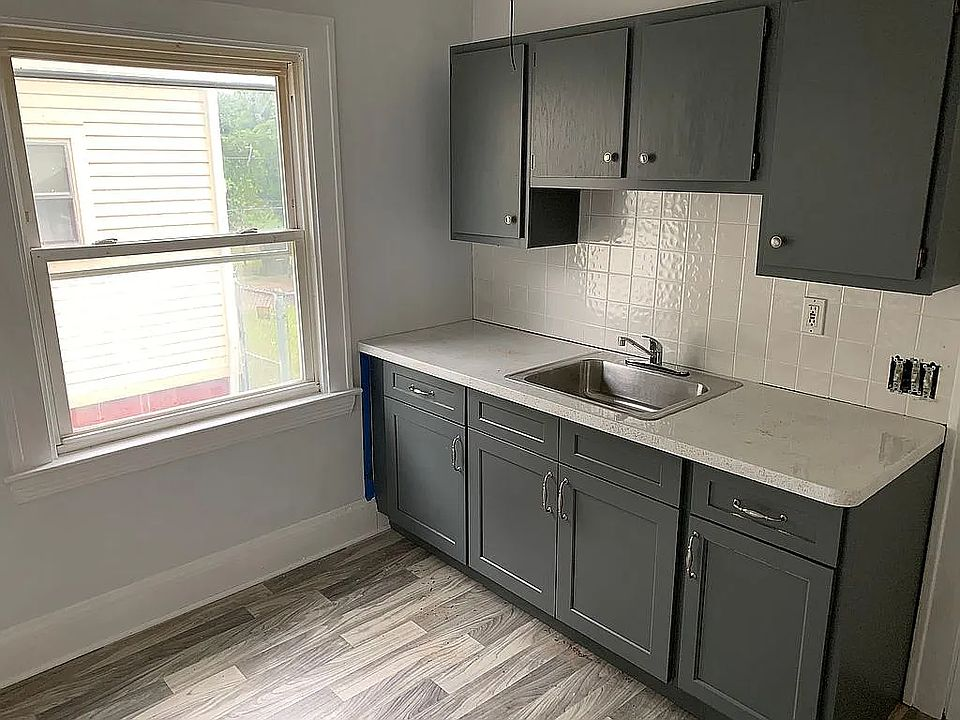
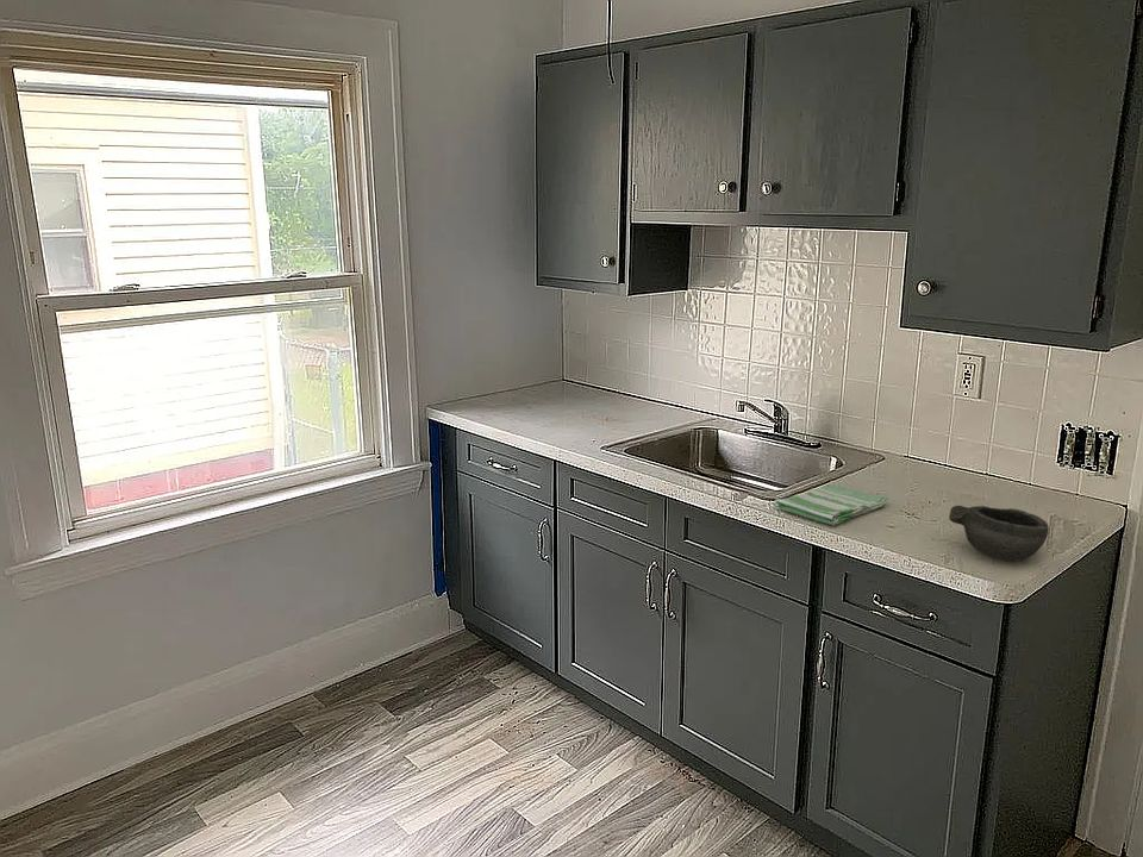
+ bowl (998, 532)
+ dish towel (830, 501)
